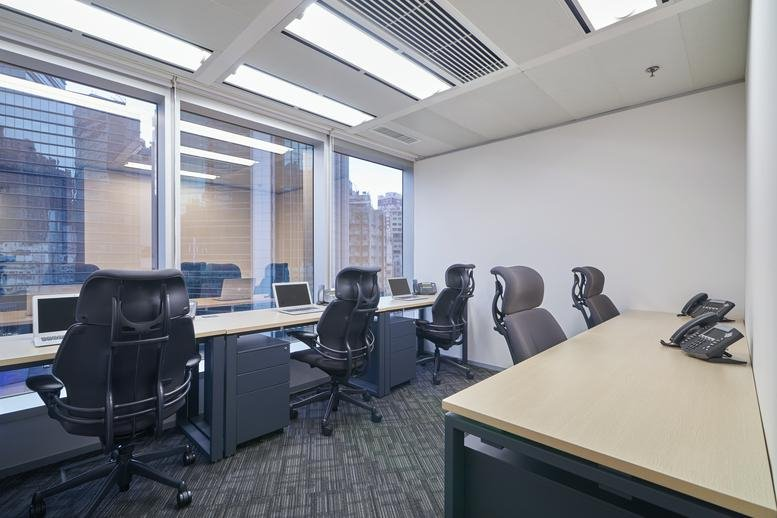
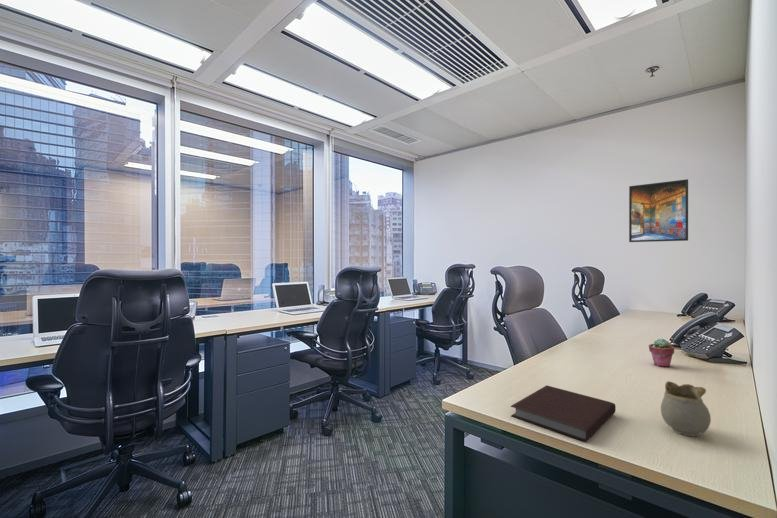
+ notebook (563, 409)
+ mug (684, 408)
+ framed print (657, 212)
+ potted succulent (661, 351)
